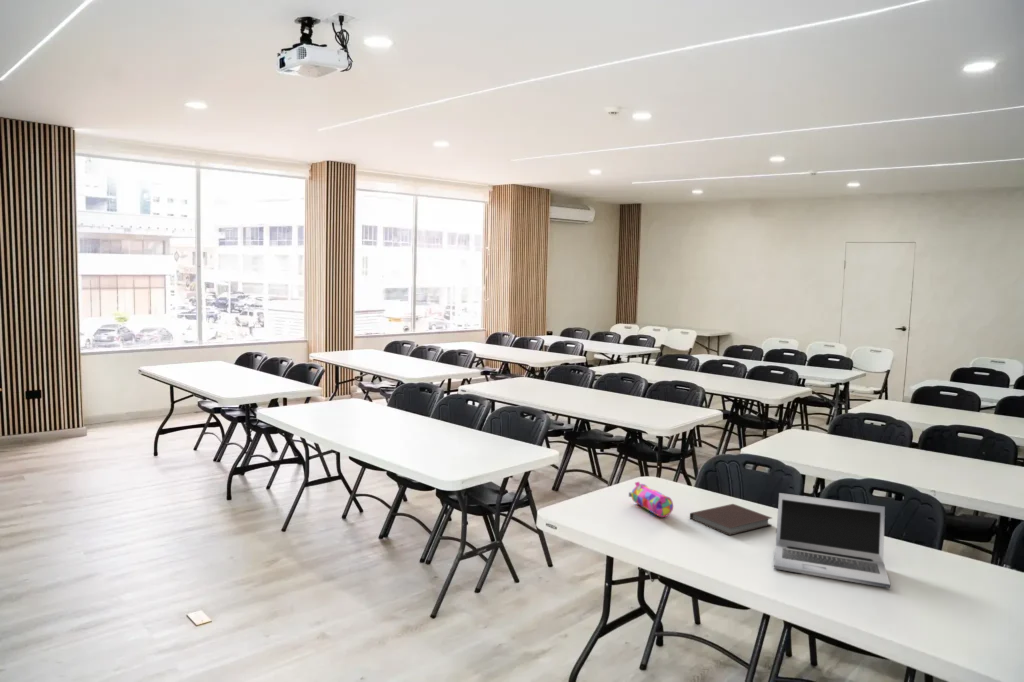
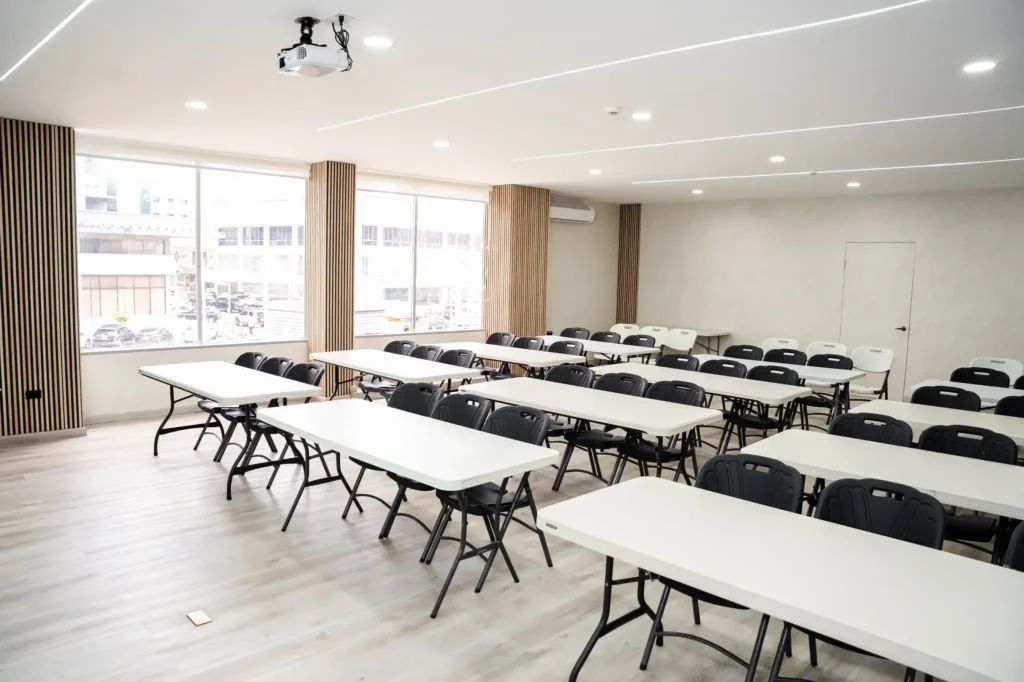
- notebook (730, 518)
- laptop (830, 537)
- pencil case (651, 499)
